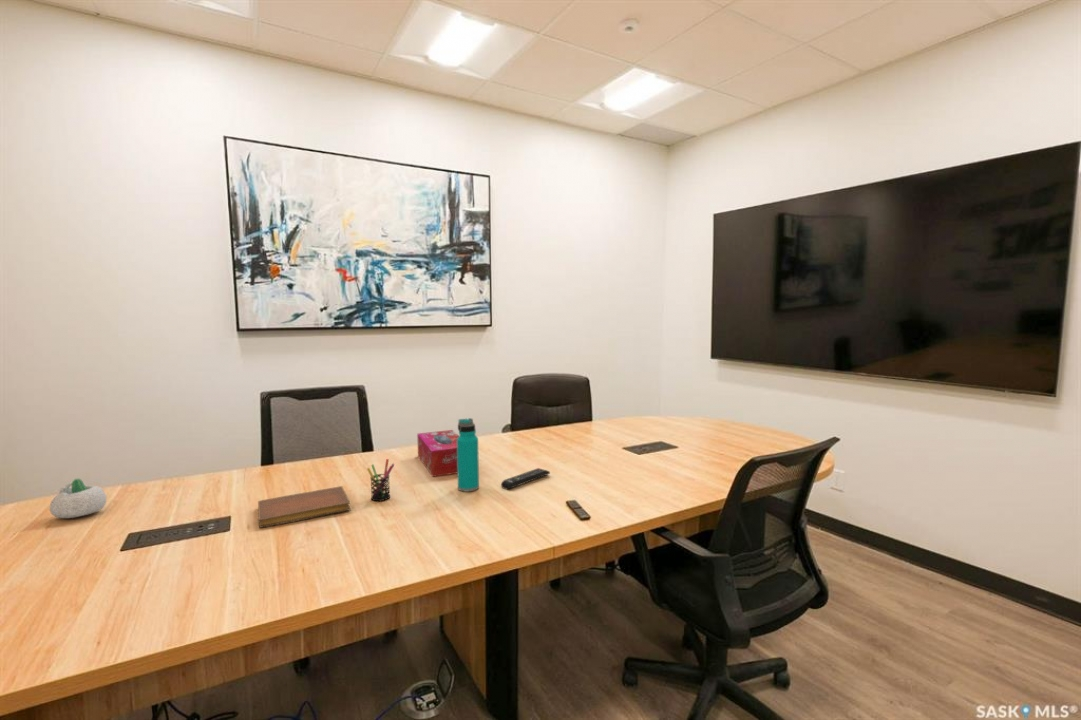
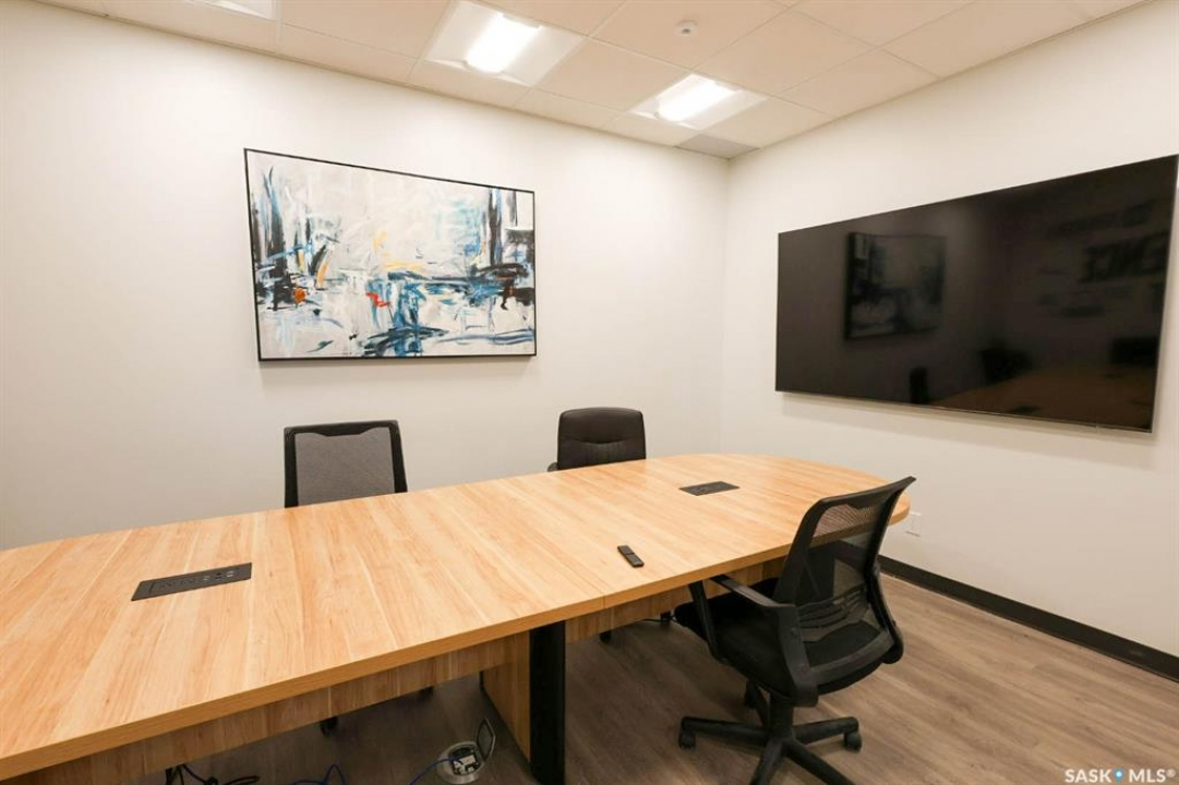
- remote control (526, 477)
- tissue box (443, 451)
- succulent planter (77, 497)
- pen holder (379, 479)
- water bottle (467, 453)
- notebook (304, 504)
